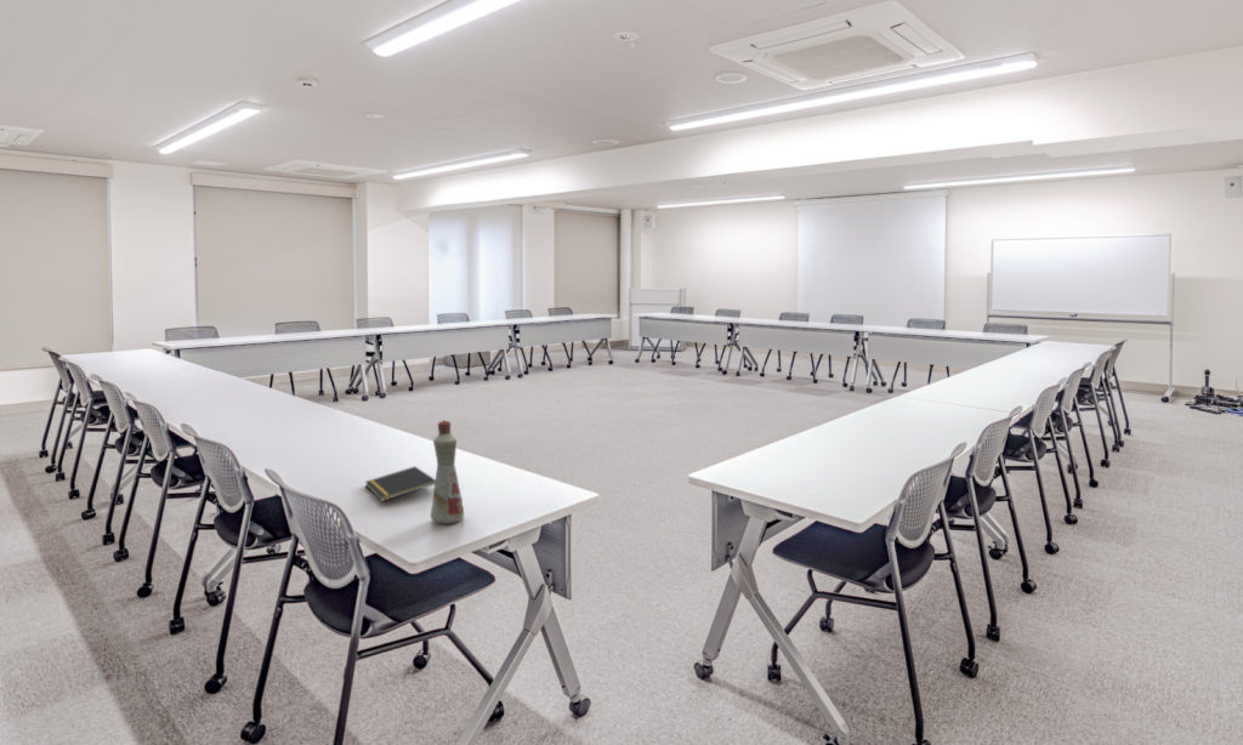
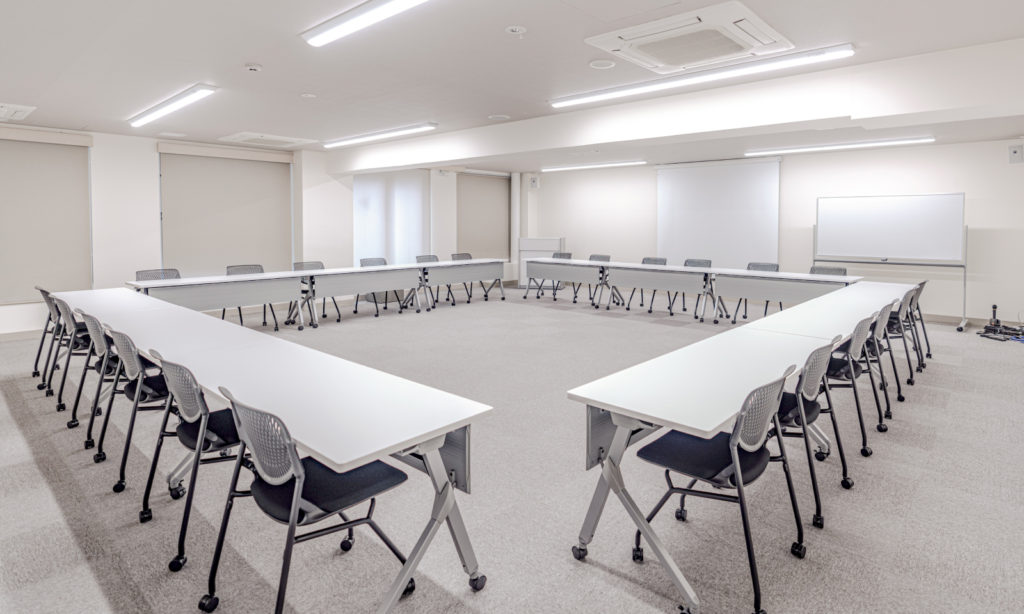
- bottle (445, 470)
- notepad (399, 482)
